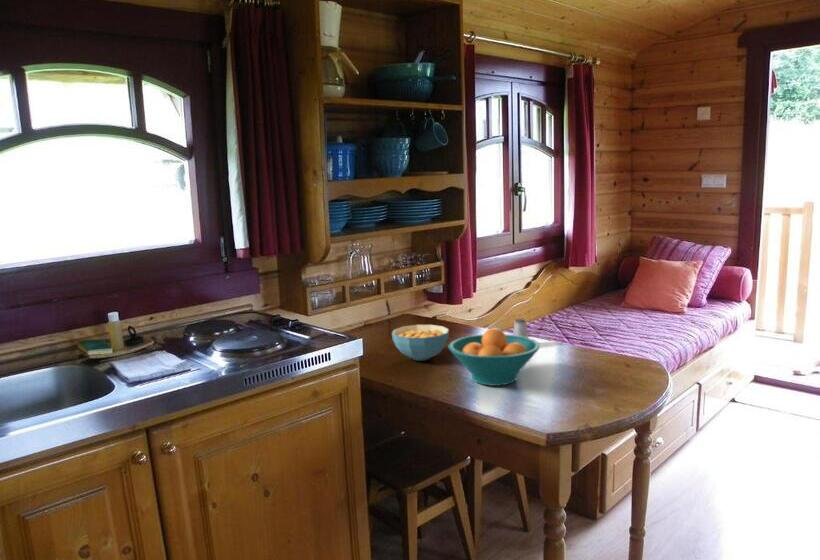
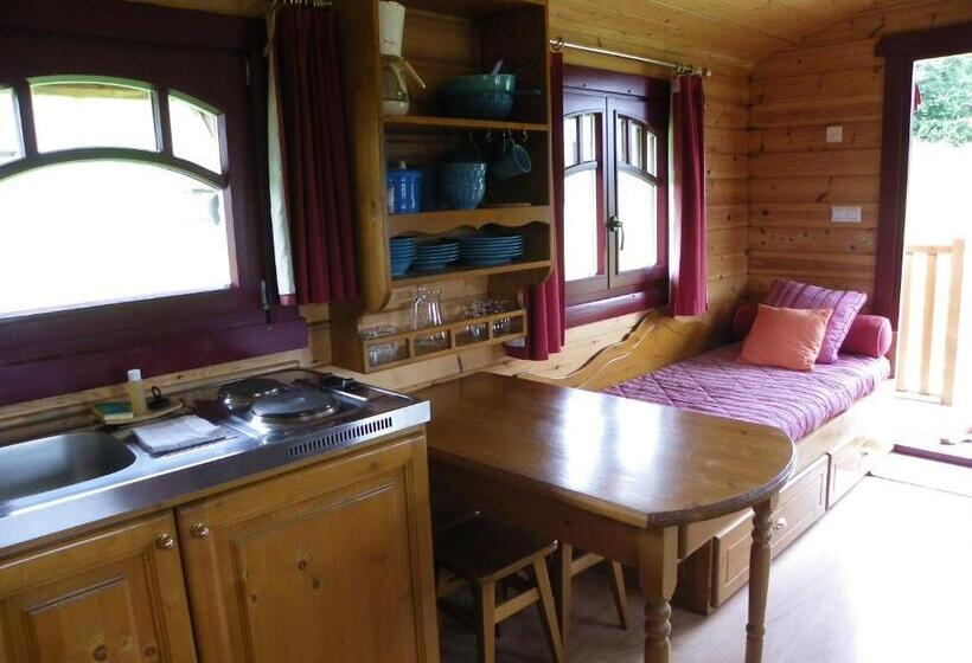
- fruit bowl (494, 354)
- saltshaker (520, 333)
- cereal bowl (420, 344)
